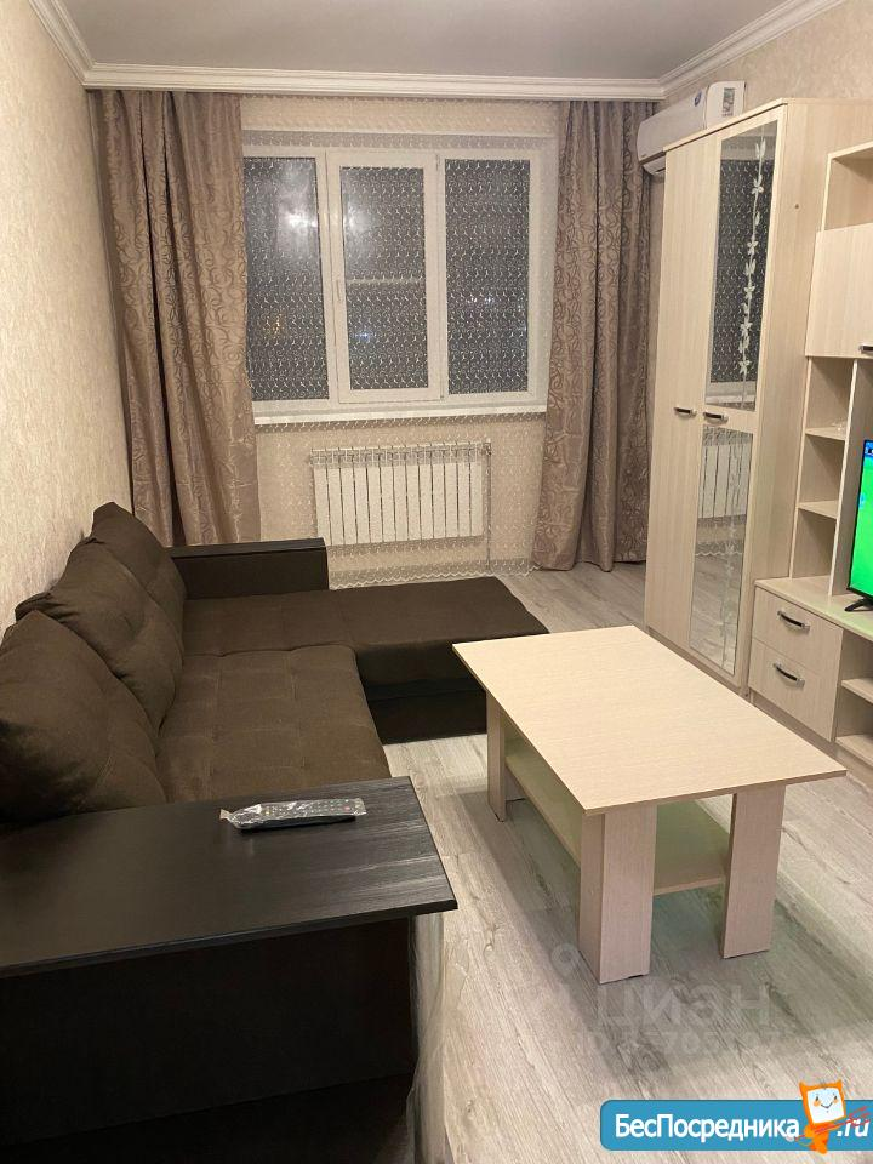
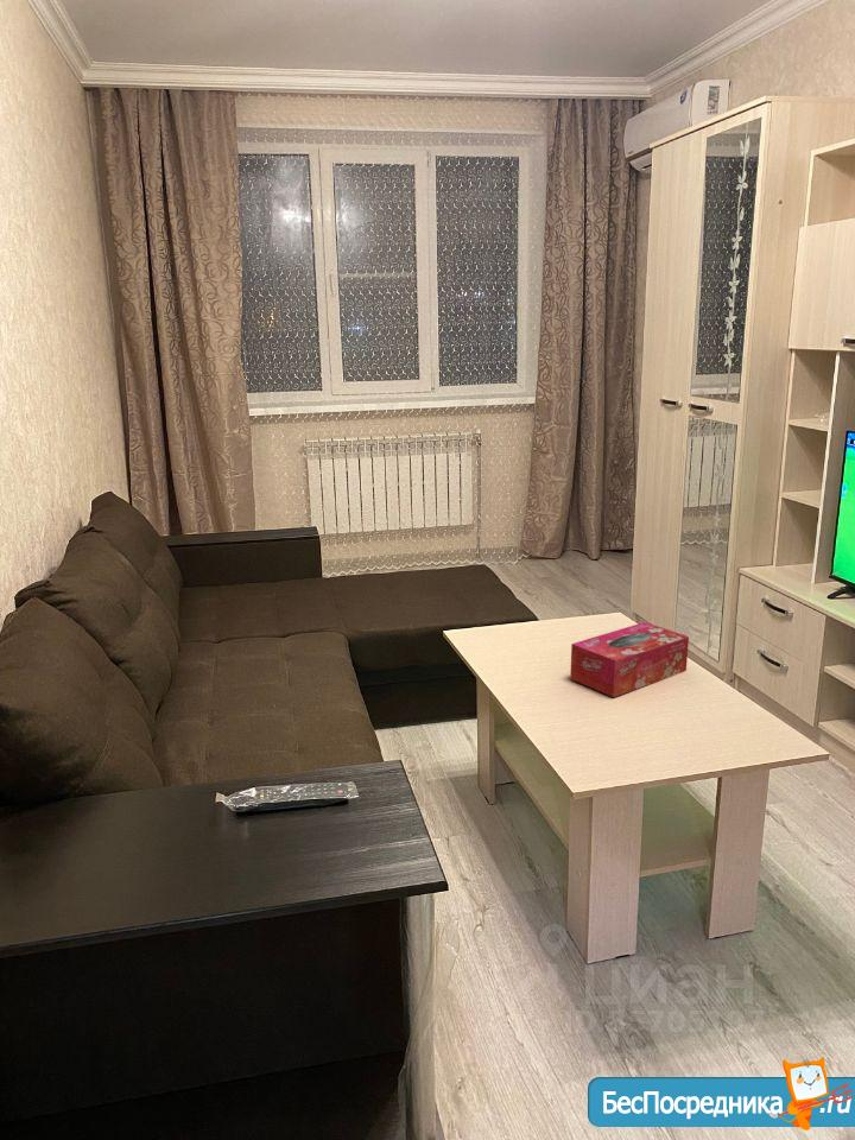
+ tissue box (629, 657)
